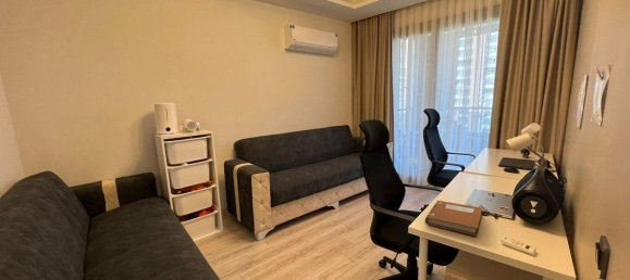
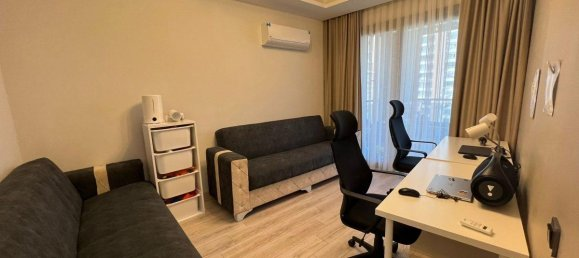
- notebook (454, 215)
